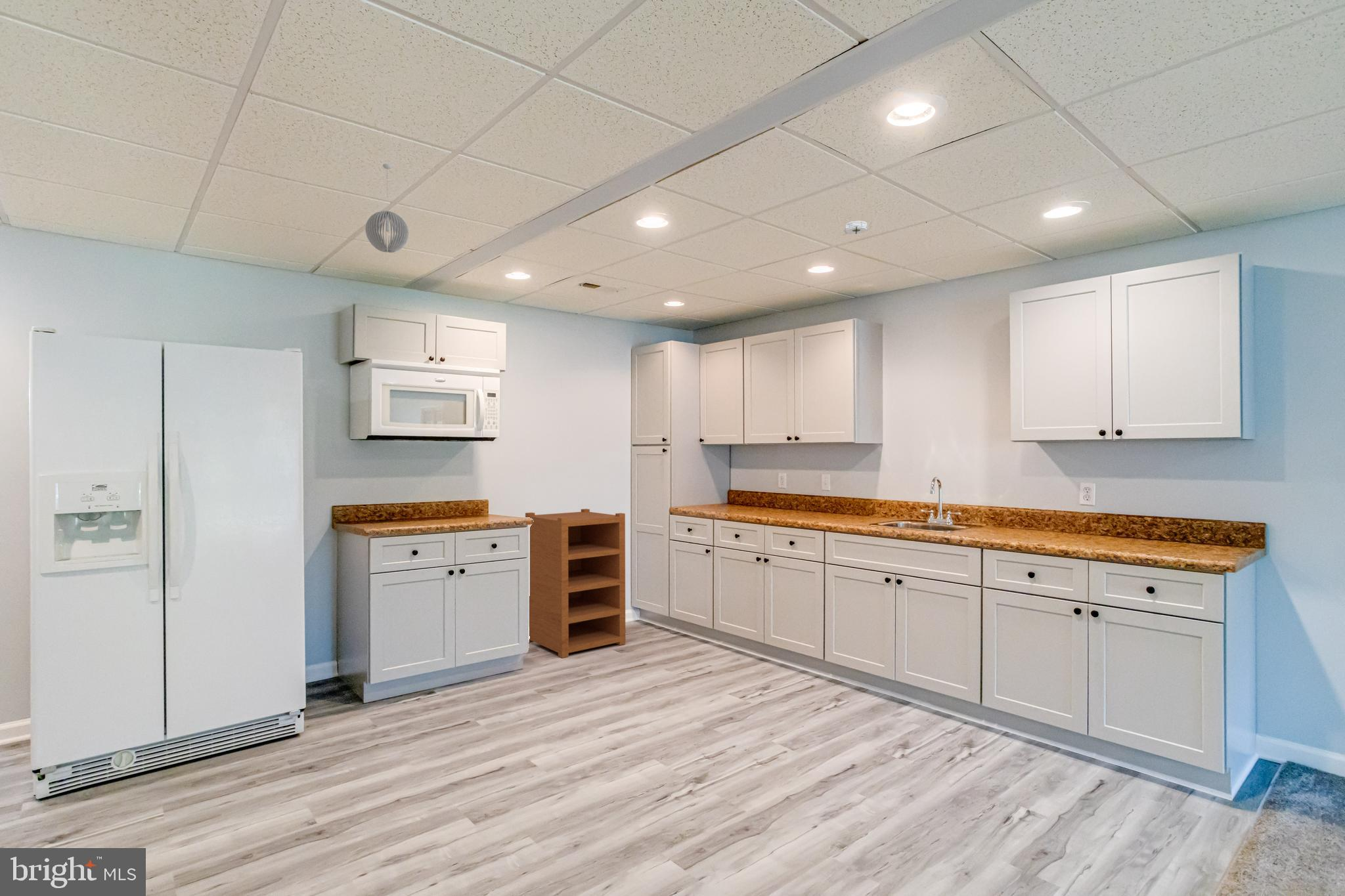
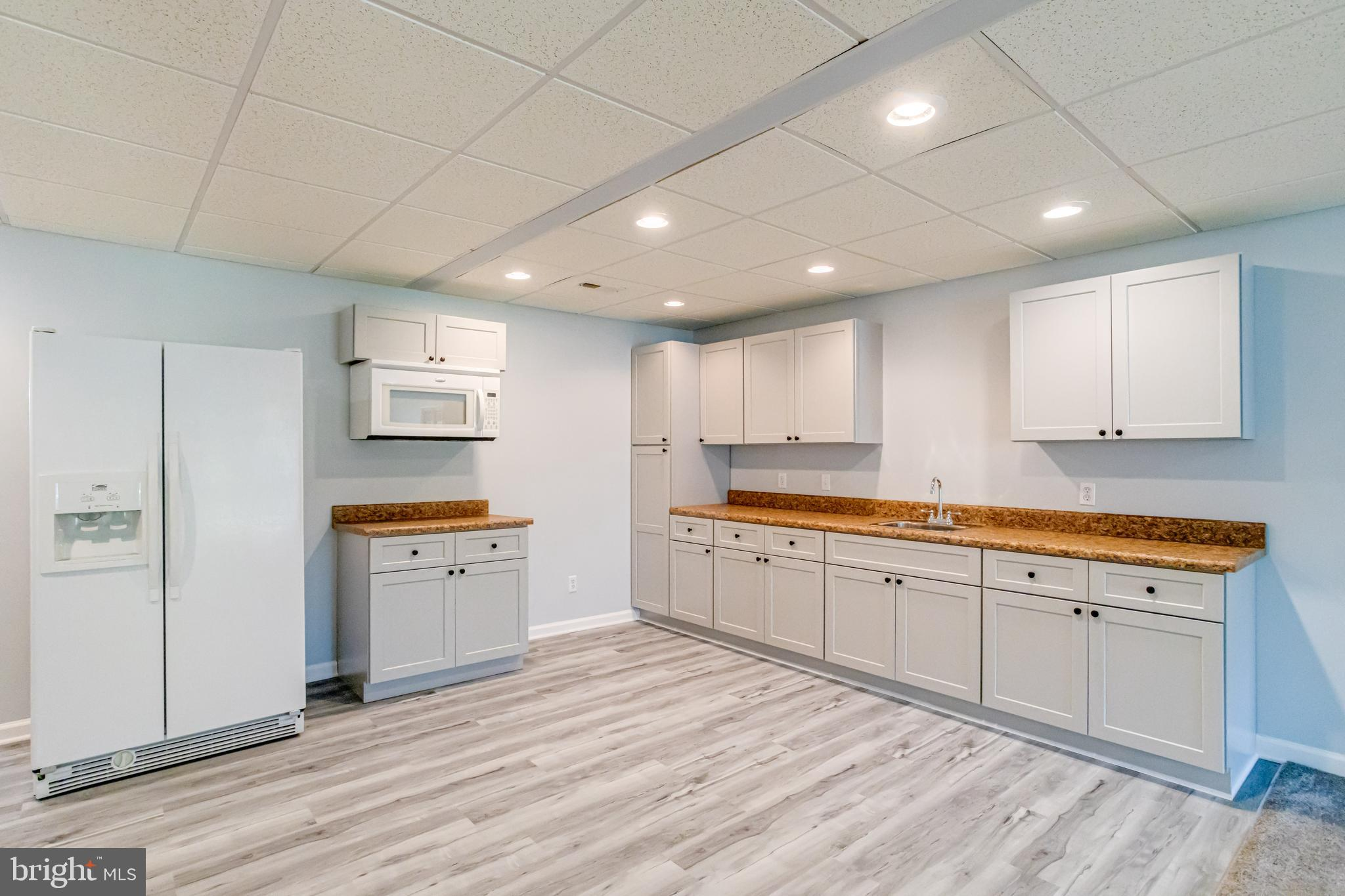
- smoke detector (855, 227)
- pendant light (387, 211)
- cupboard (575, 578)
